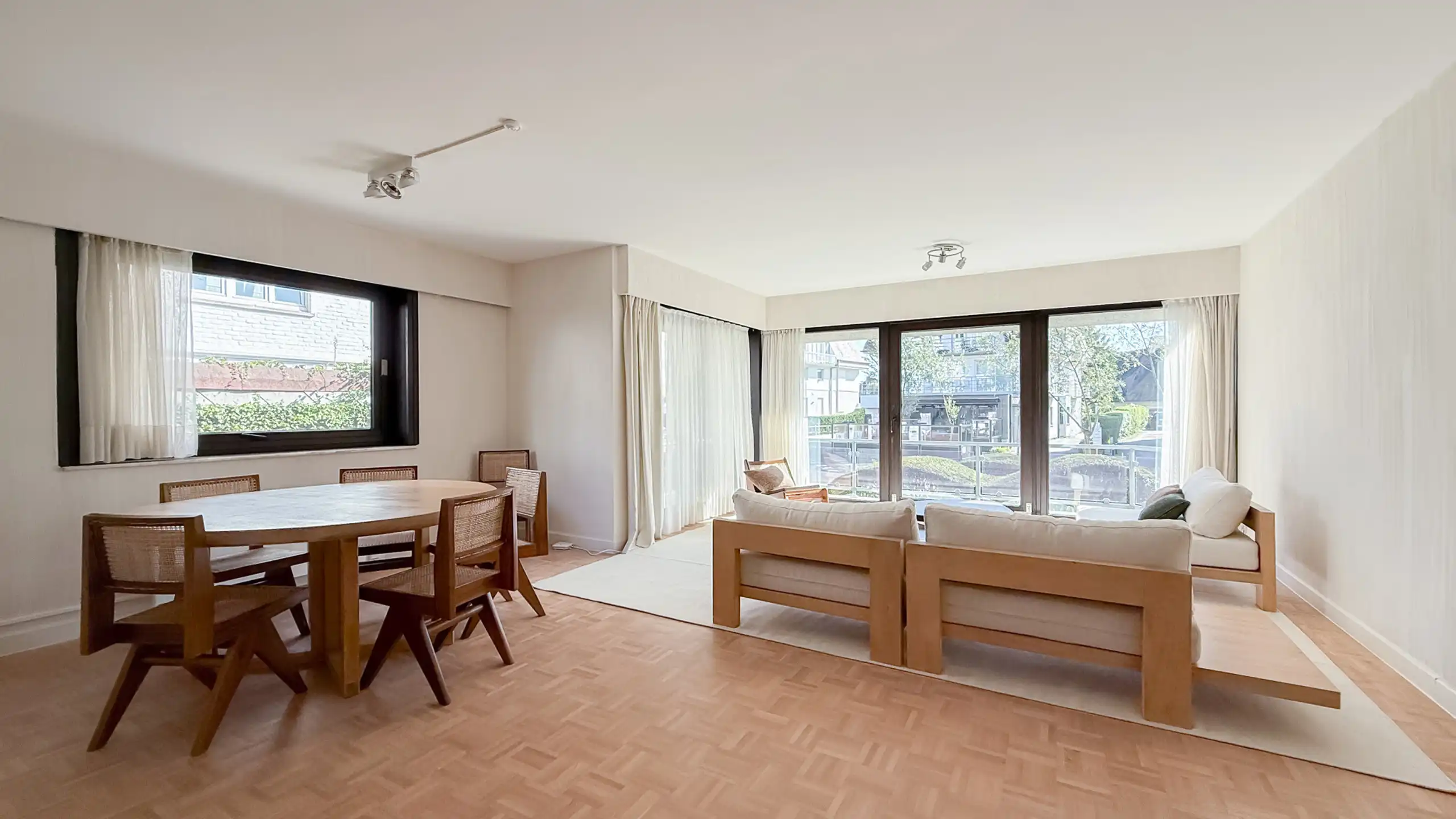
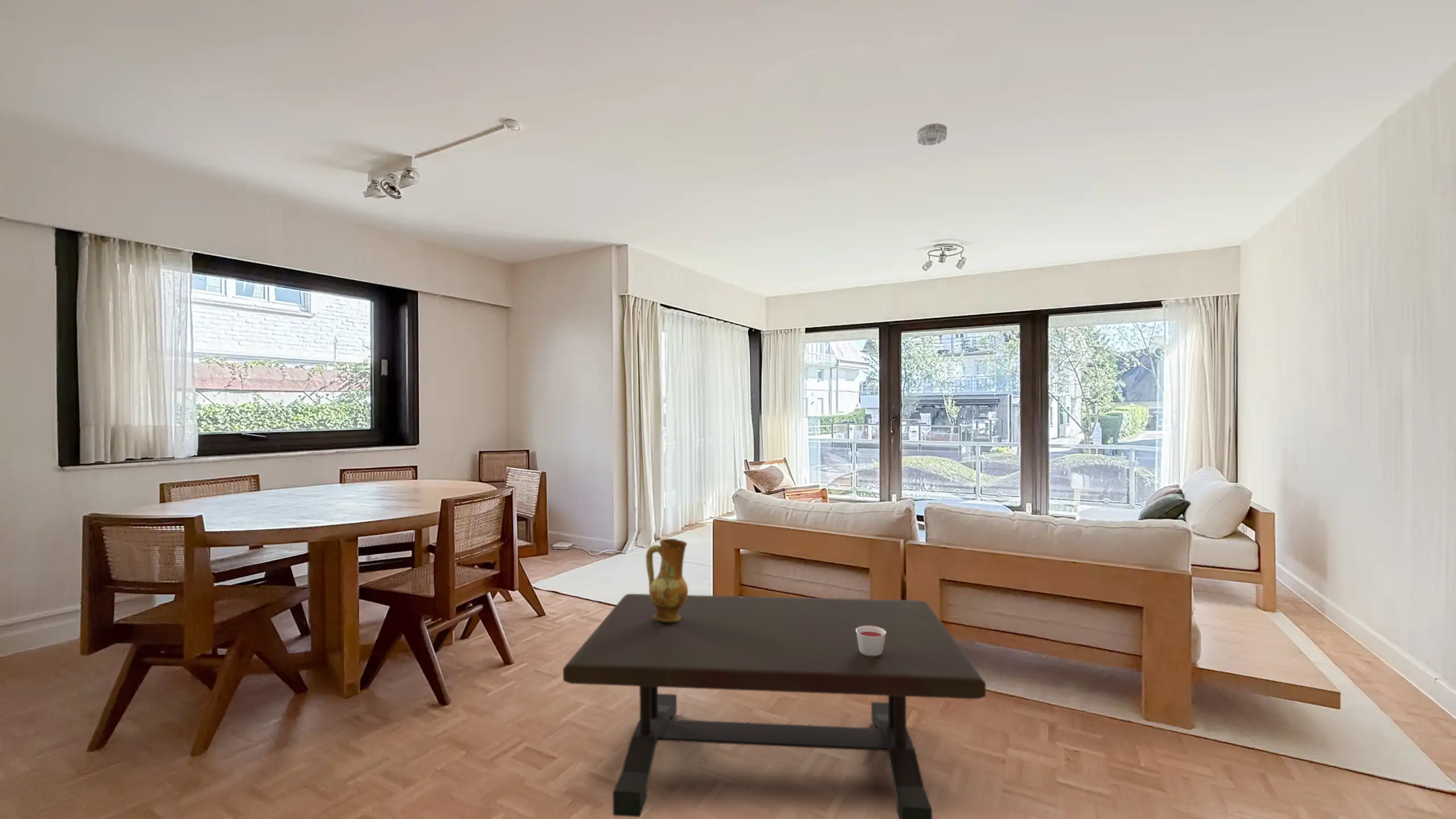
+ candle (871, 640)
+ ceramic jug (665, 579)
+ coffee table (770, 691)
+ smoke detector (932, 134)
